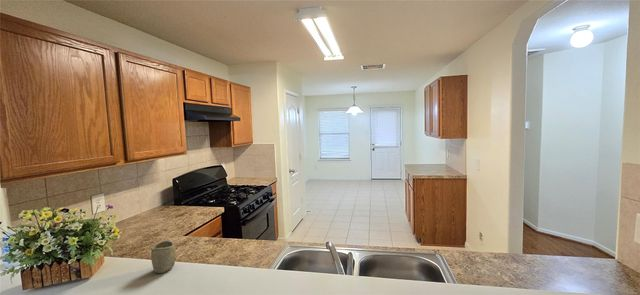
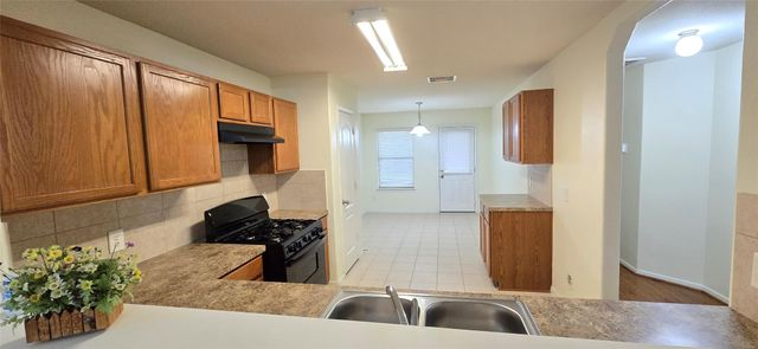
- cup (163, 256)
